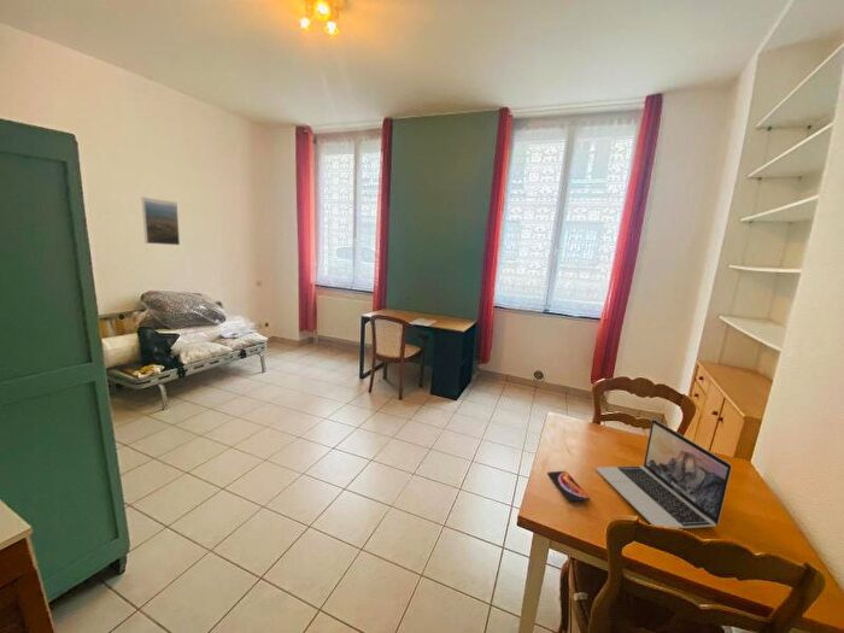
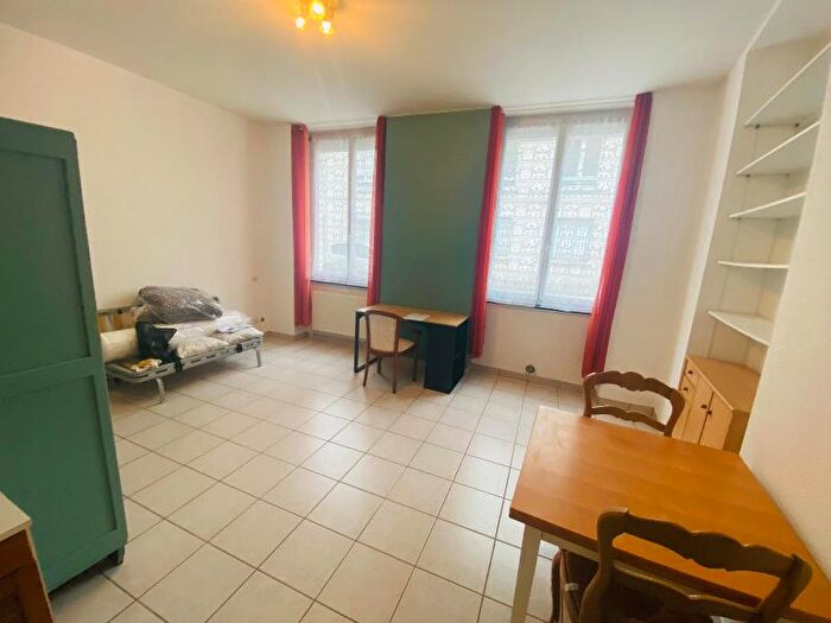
- smartphone (567, 485)
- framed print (162, 222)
- laptop (655, 468)
